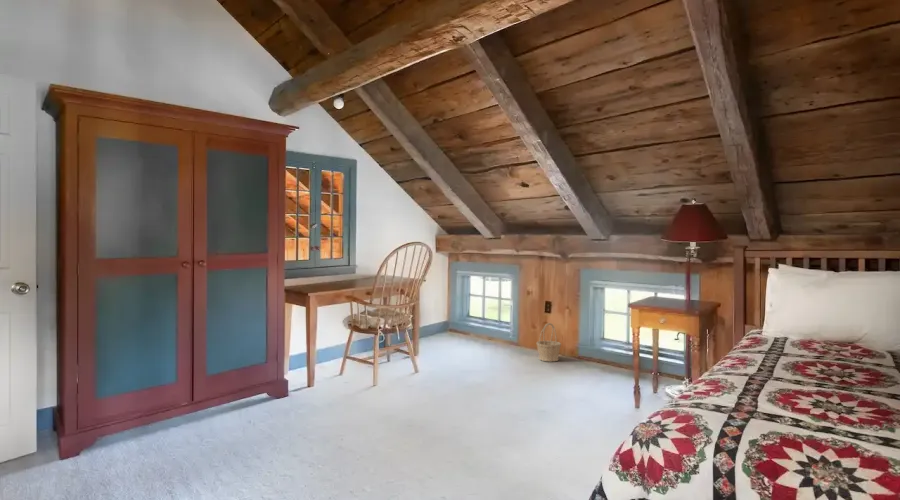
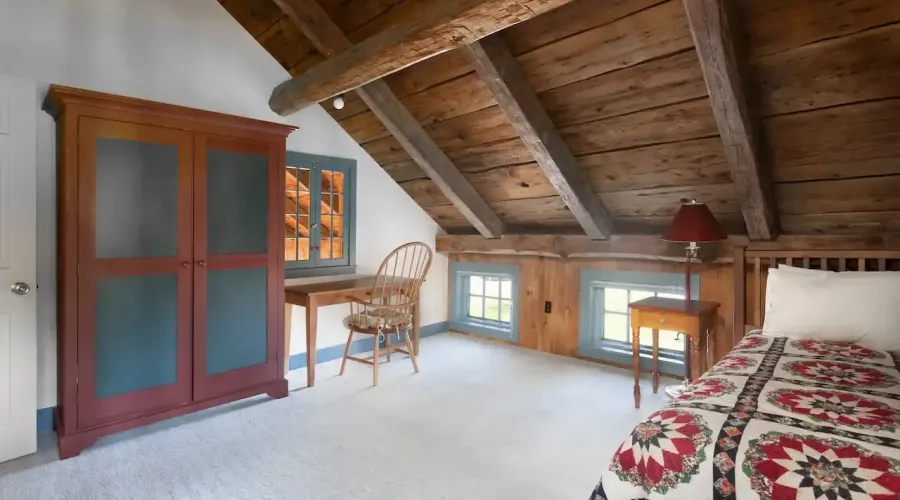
- basket (548, 341)
